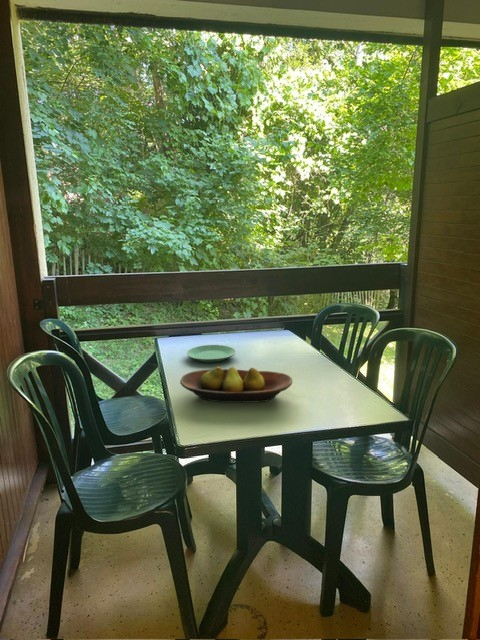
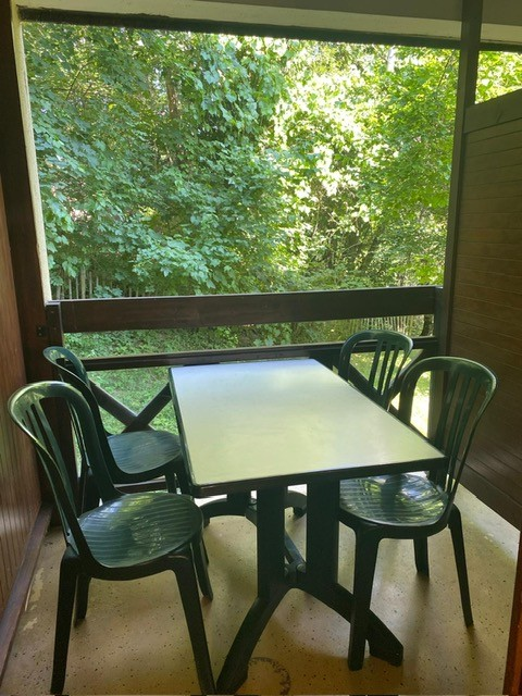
- fruit bowl (236, 381)
- plate (211, 354)
